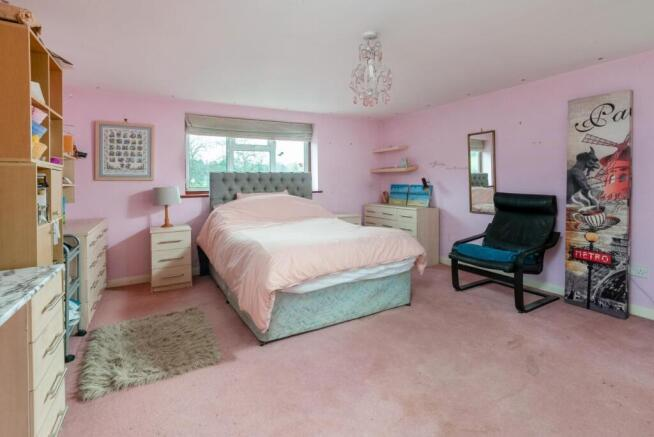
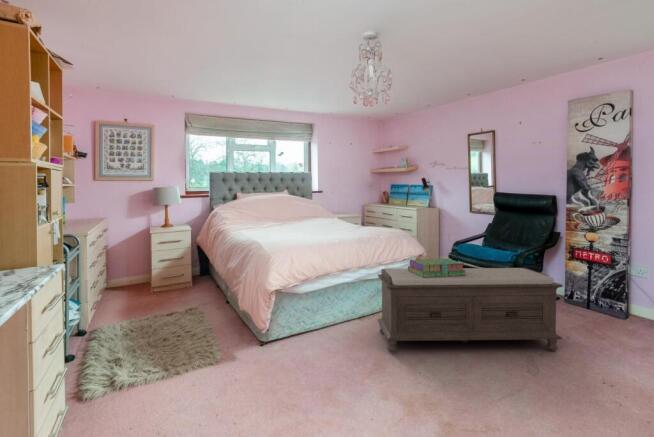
+ stack of books (435, 267)
+ bench (462, 306)
